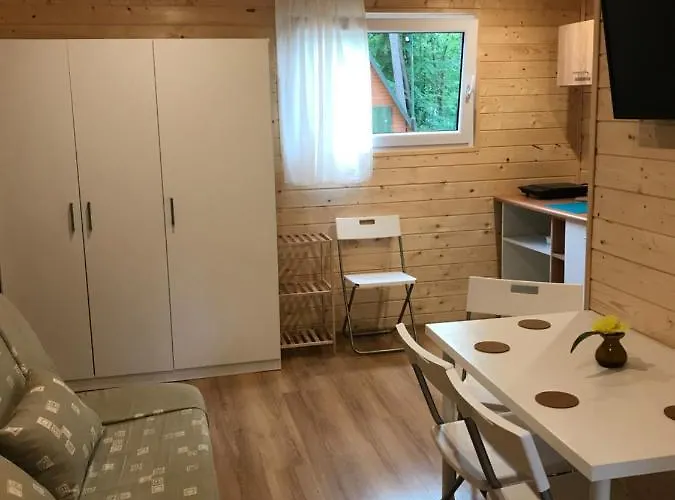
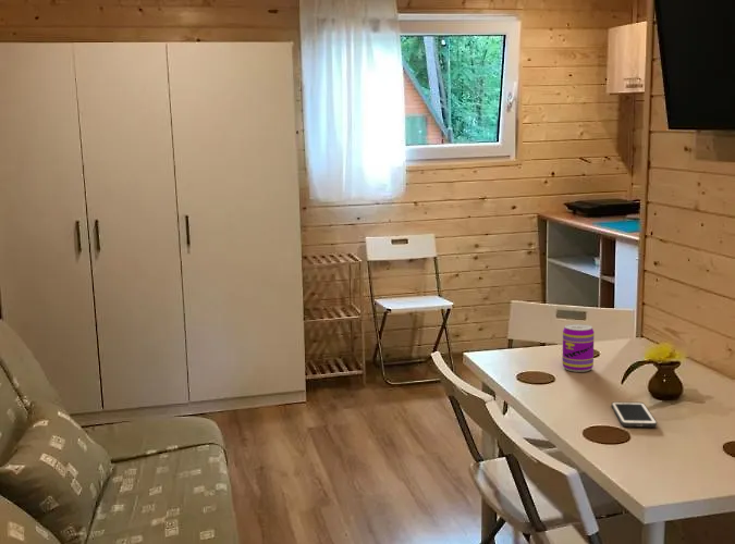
+ beverage can (577, 347)
+ cell phone (633, 413)
